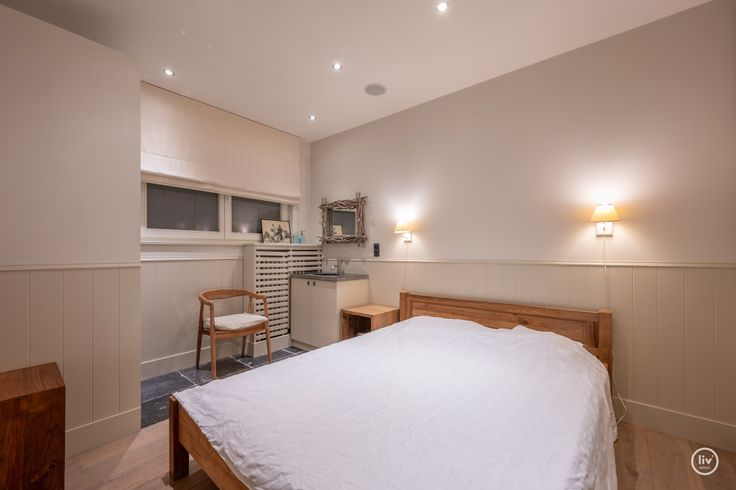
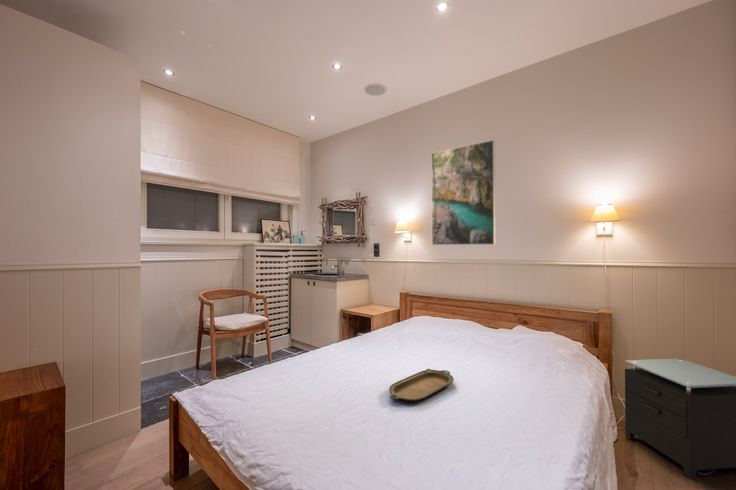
+ nightstand (684, 412)
+ serving tray (422, 385)
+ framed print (461, 196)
